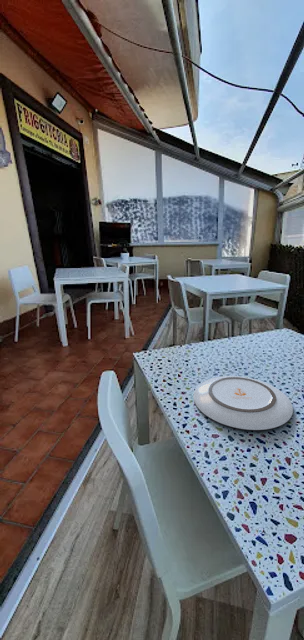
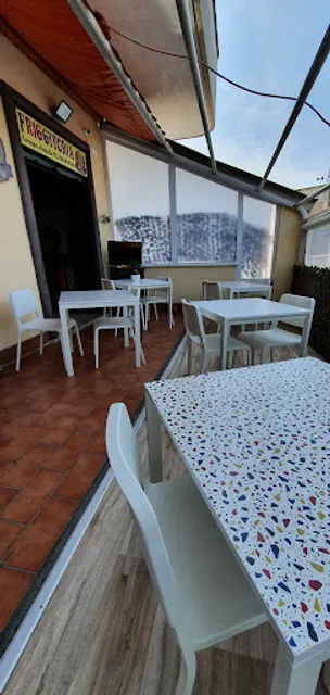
- plate (240, 395)
